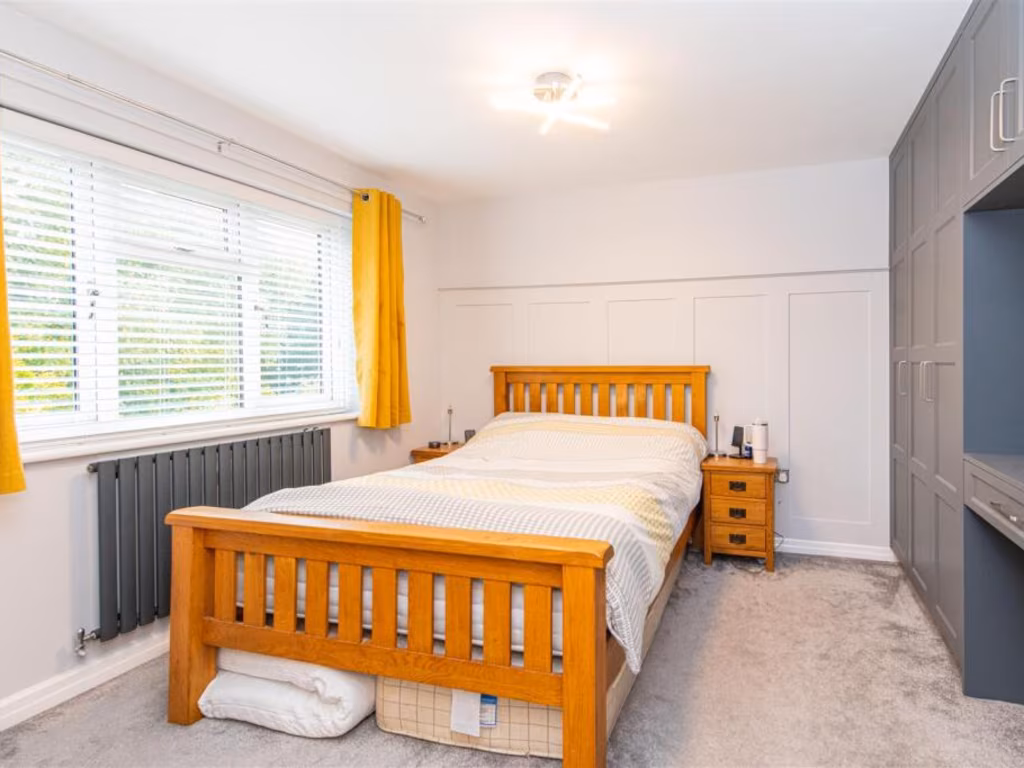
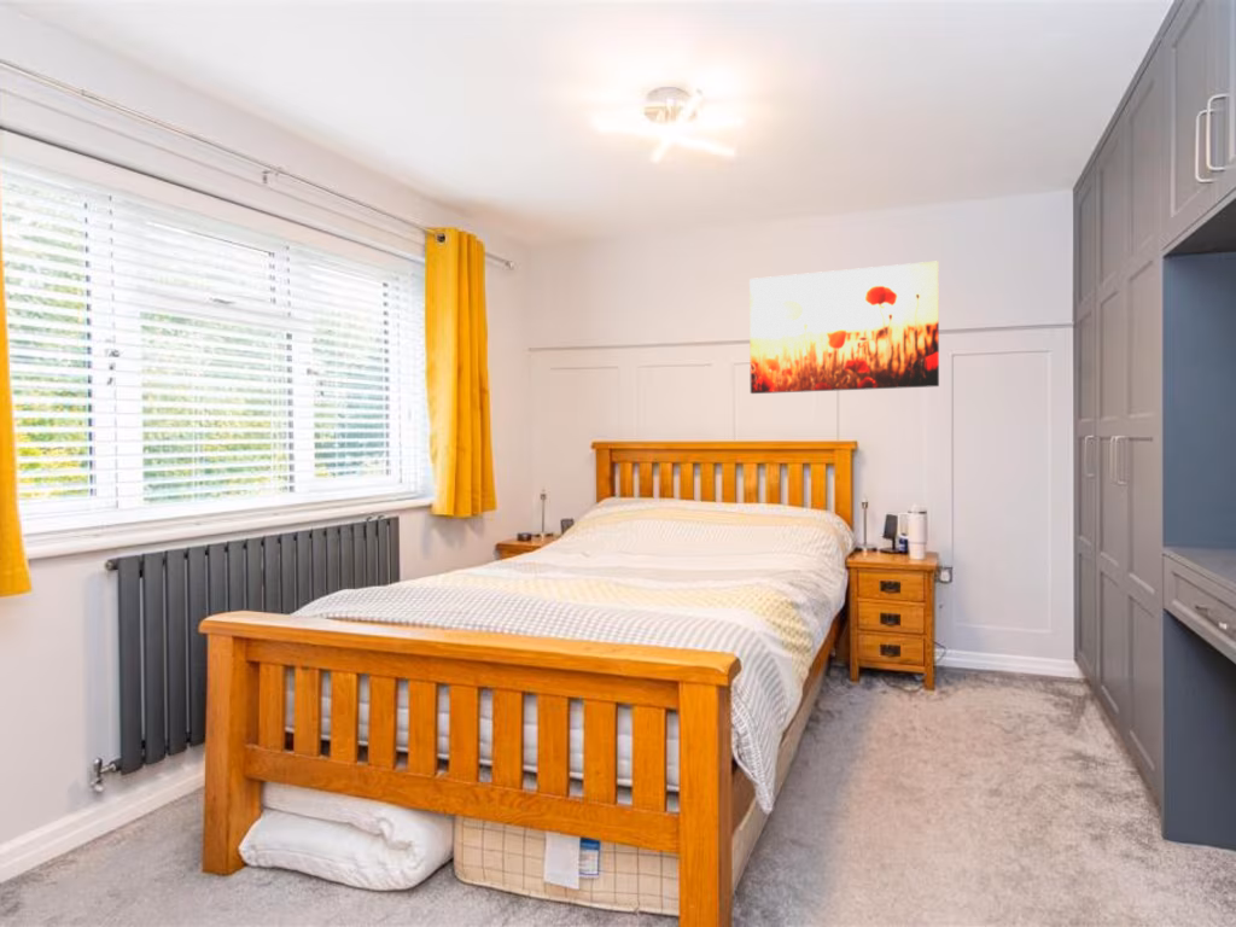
+ wall art (840, 330)
